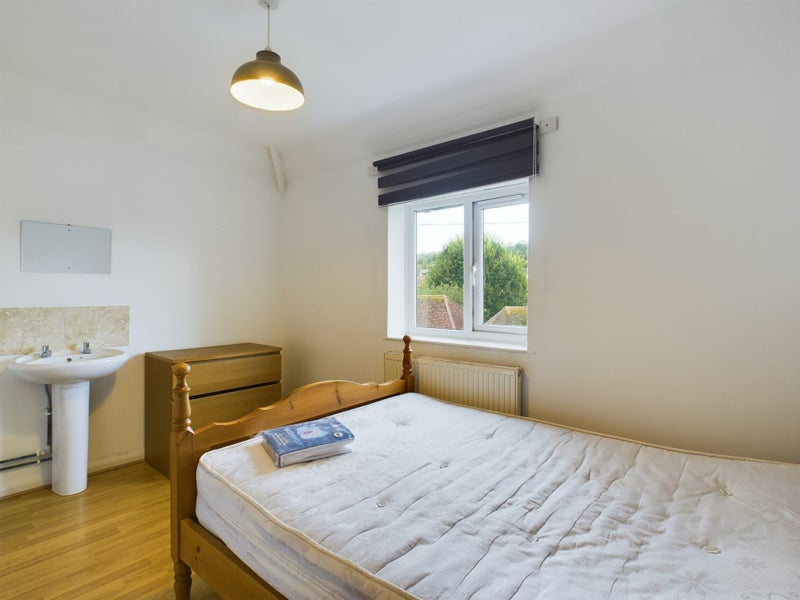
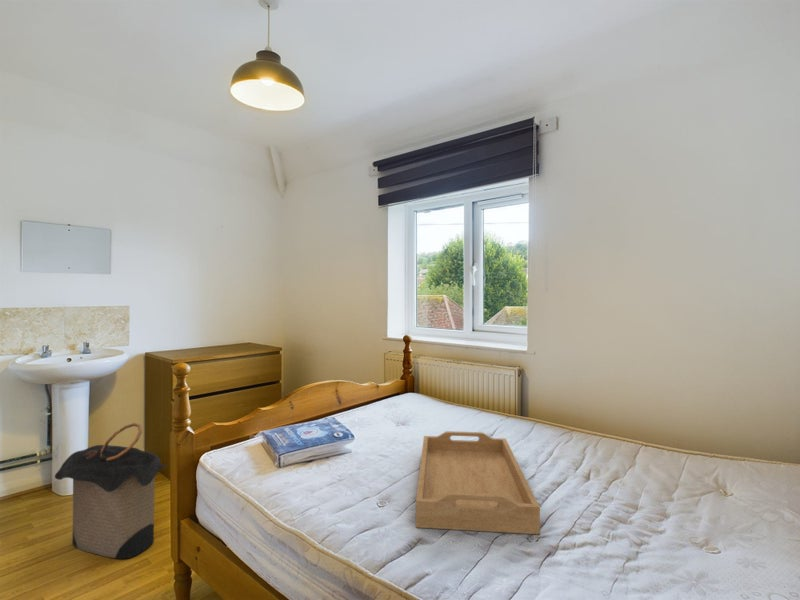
+ laundry hamper (110, 485)
+ serving tray (469, 471)
